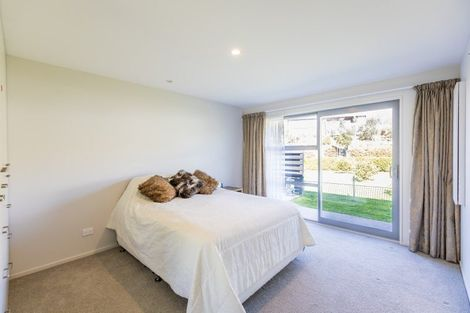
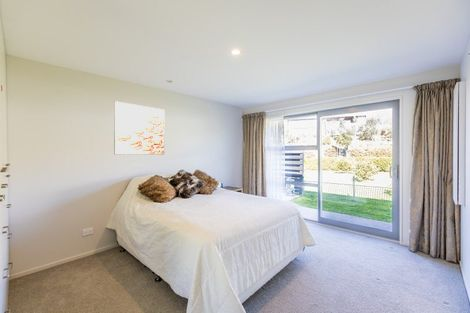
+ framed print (141, 130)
